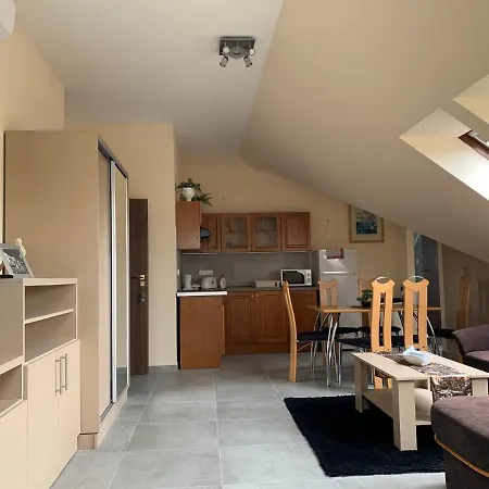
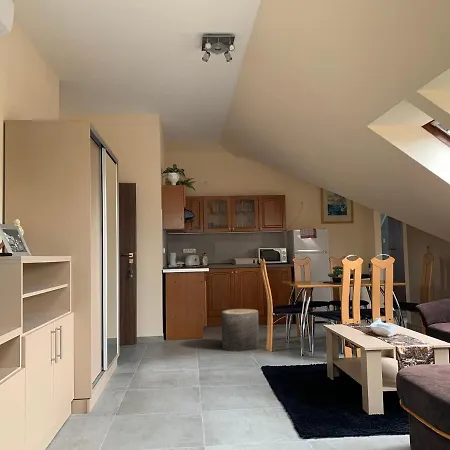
+ stool (240, 329)
